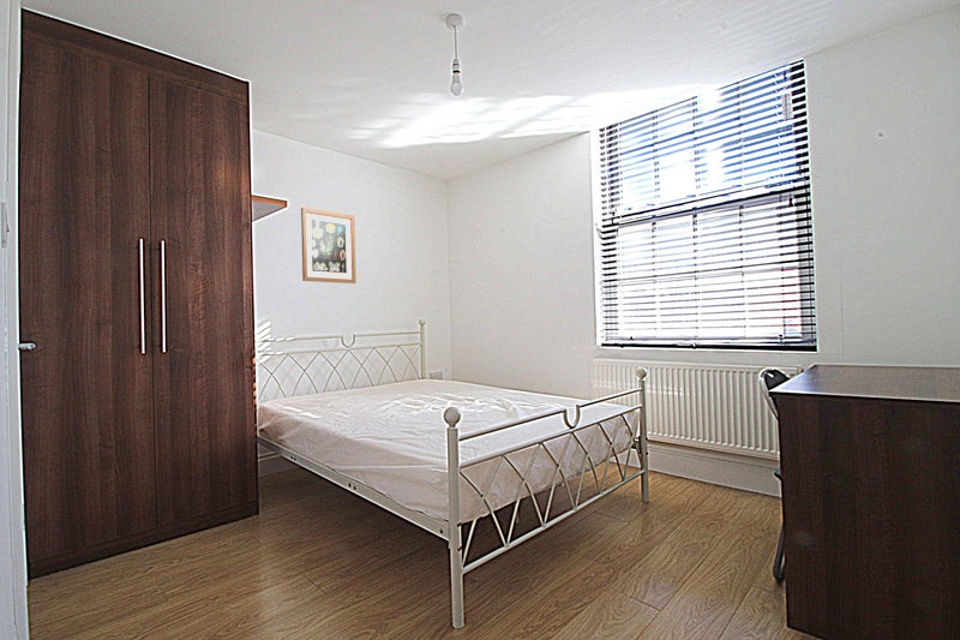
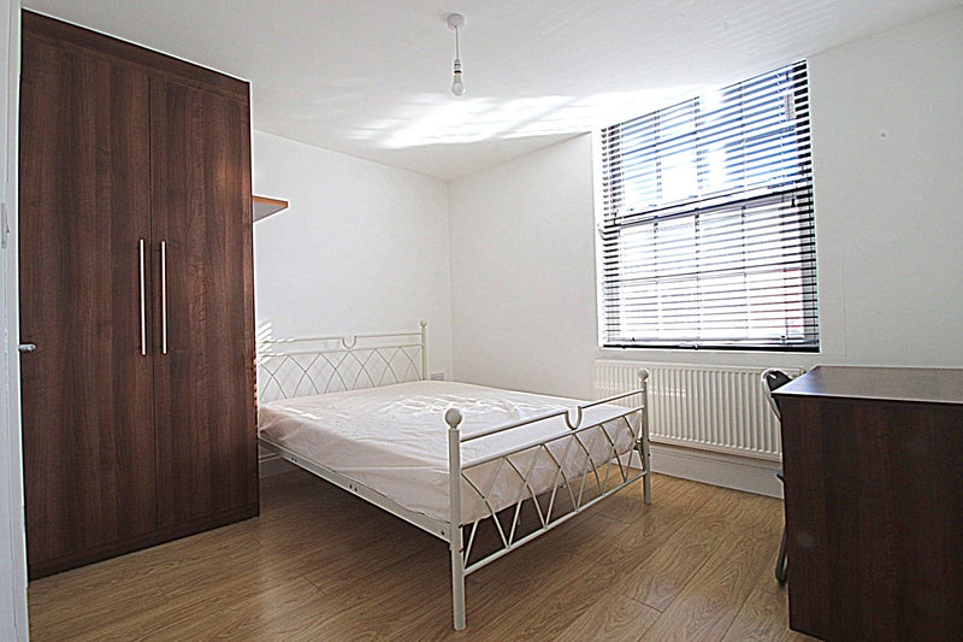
- wall art (329, 246)
